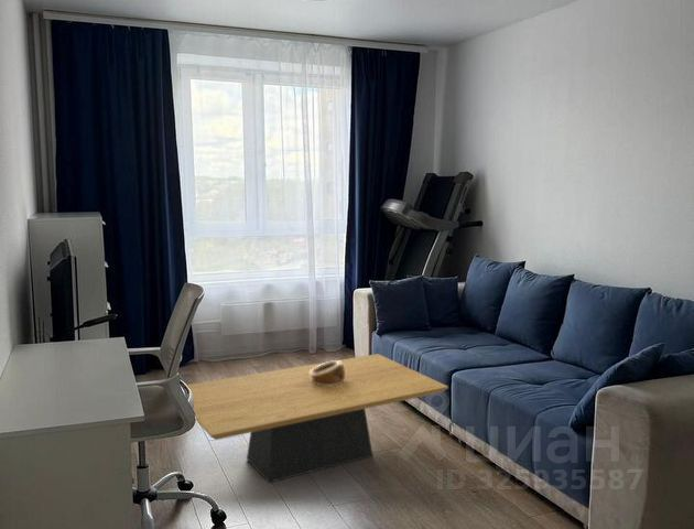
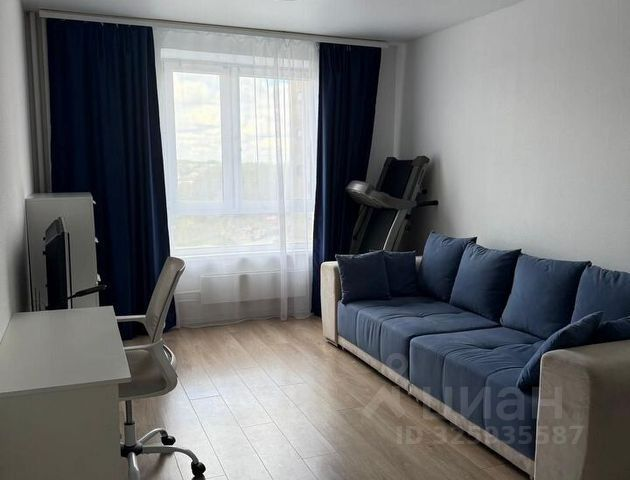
- coffee table (310, 422)
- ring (327, 370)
